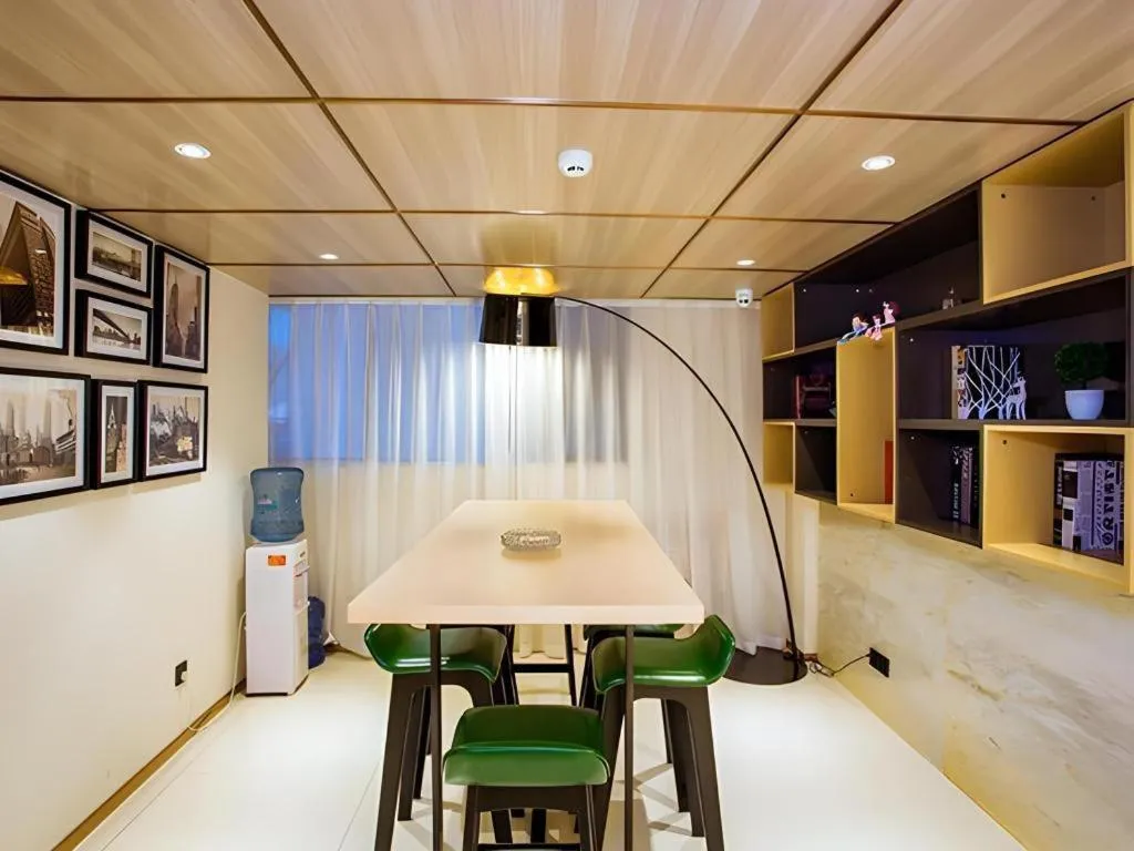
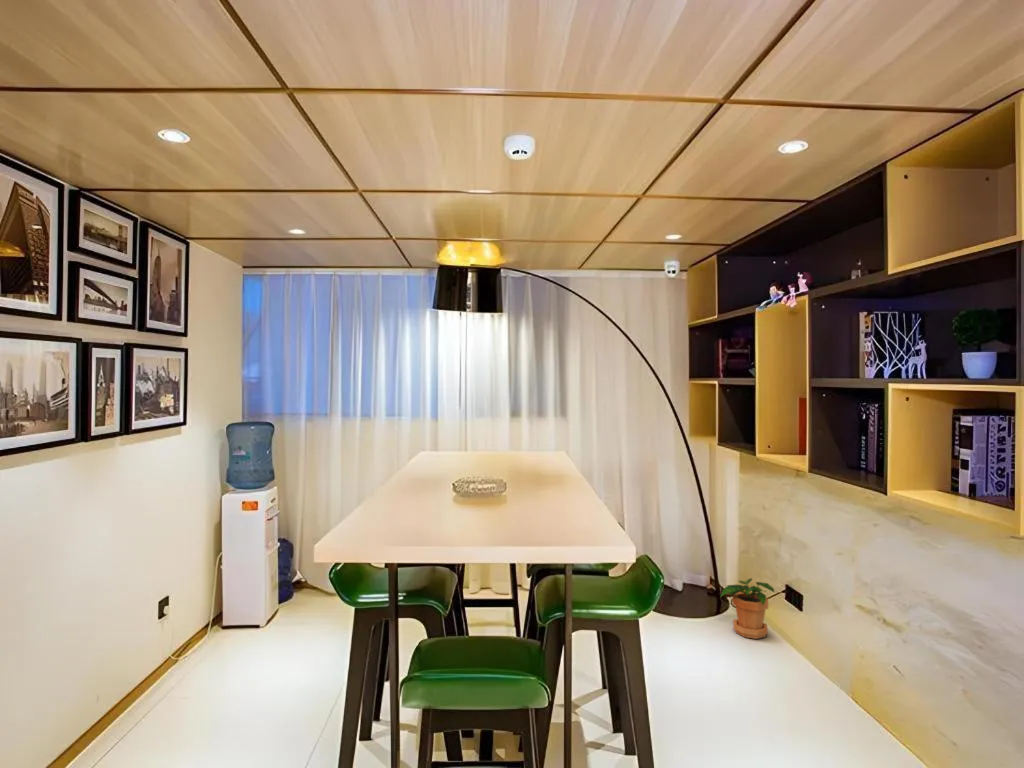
+ potted plant (744, 606)
